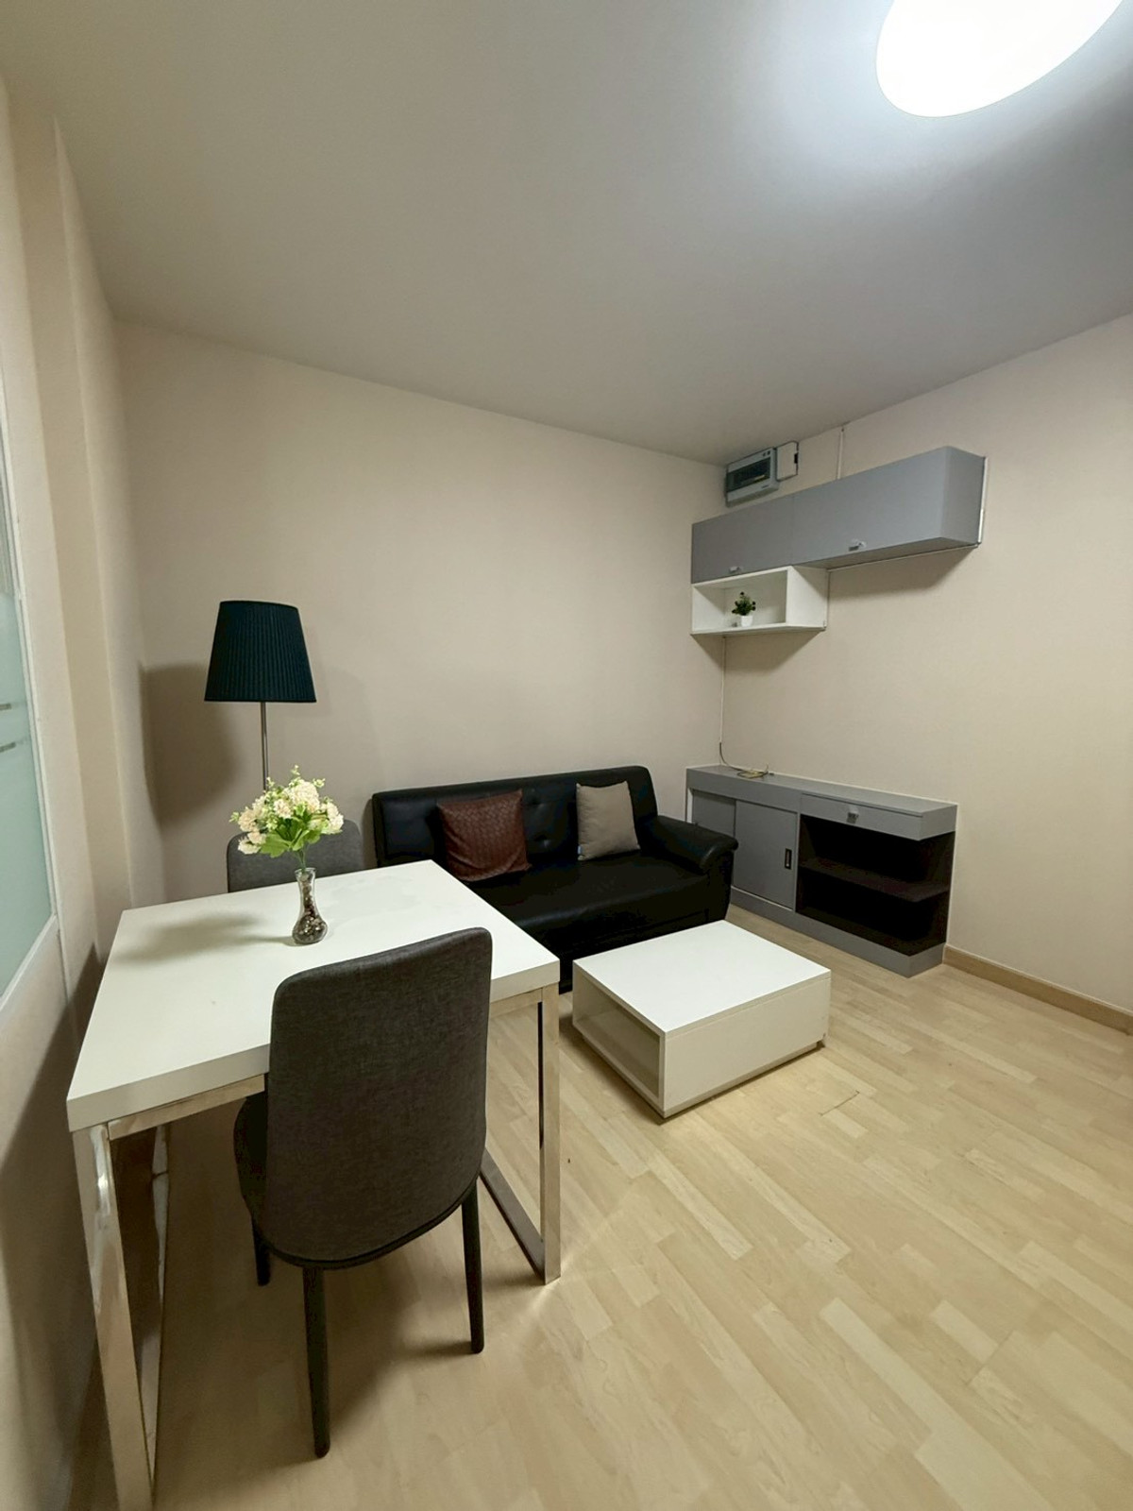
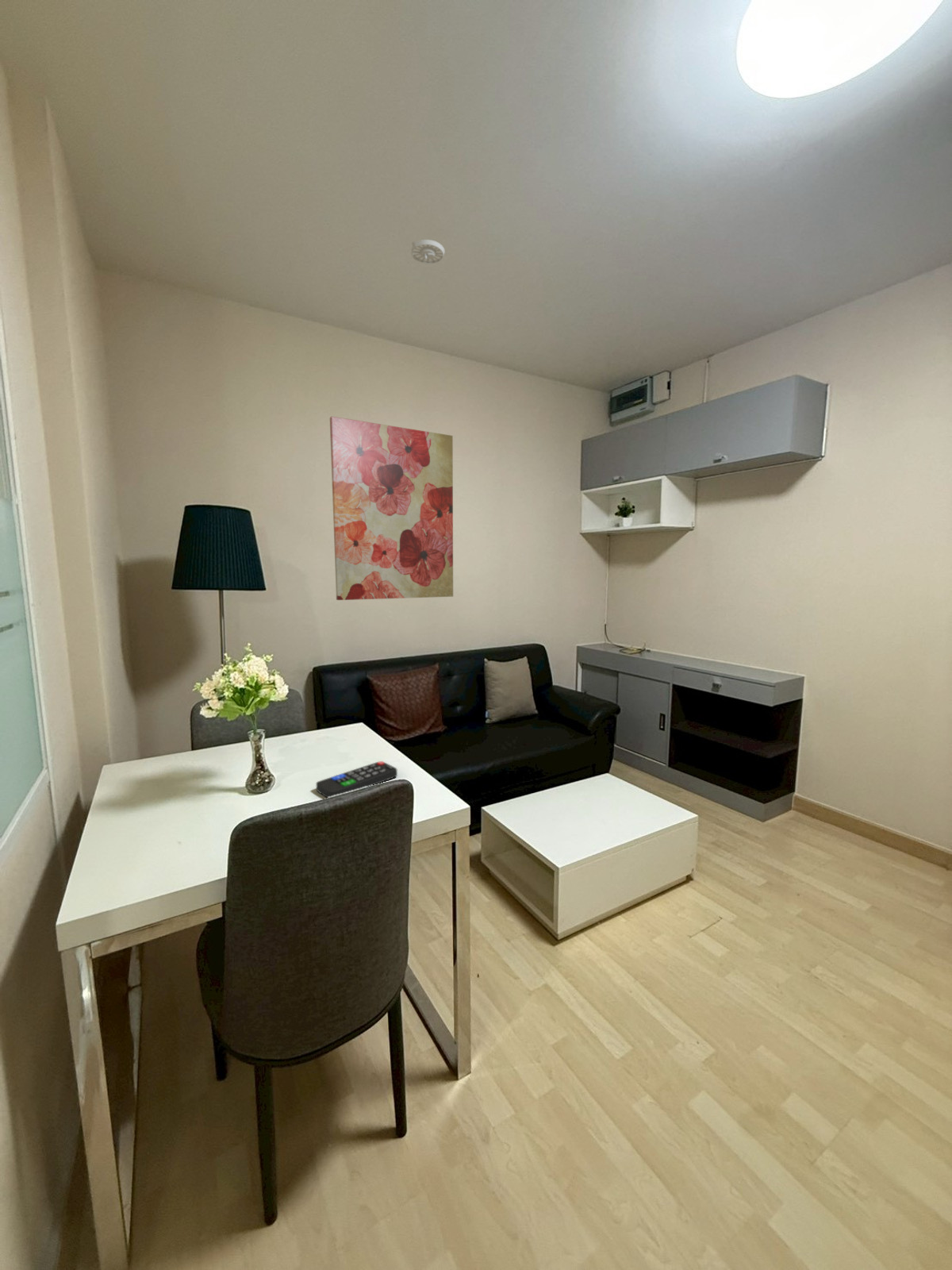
+ wall art (397, 514)
+ remote control (358, 778)
+ smoke detector (428, 253)
